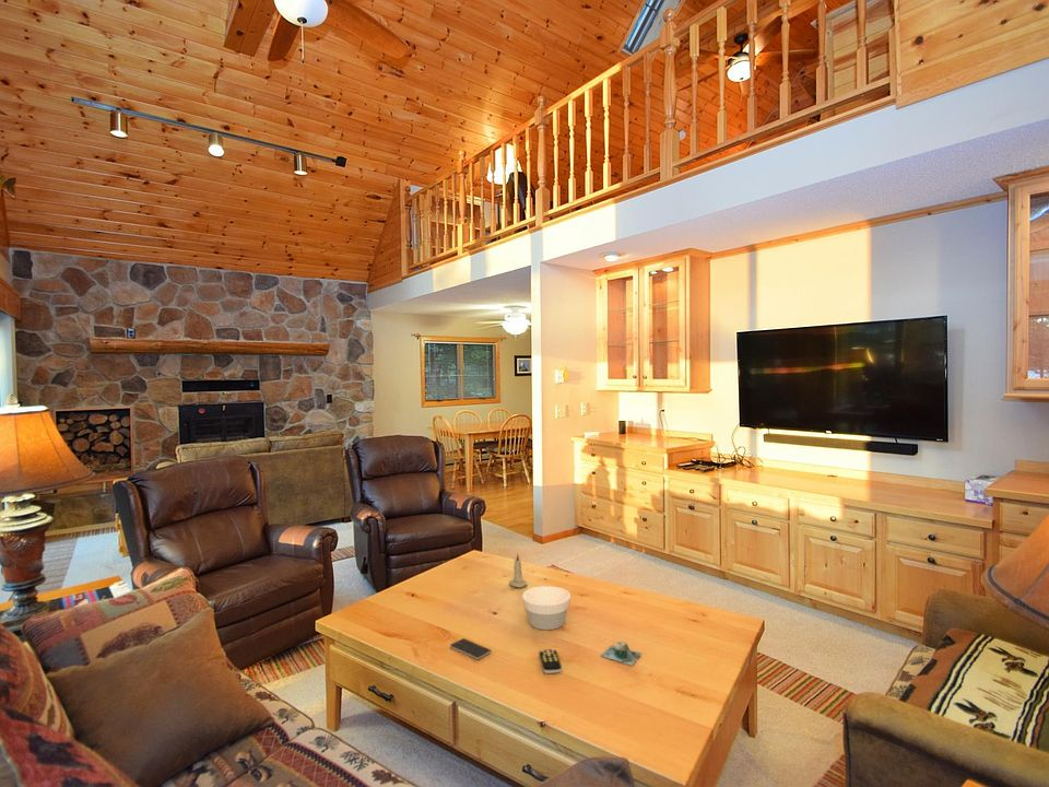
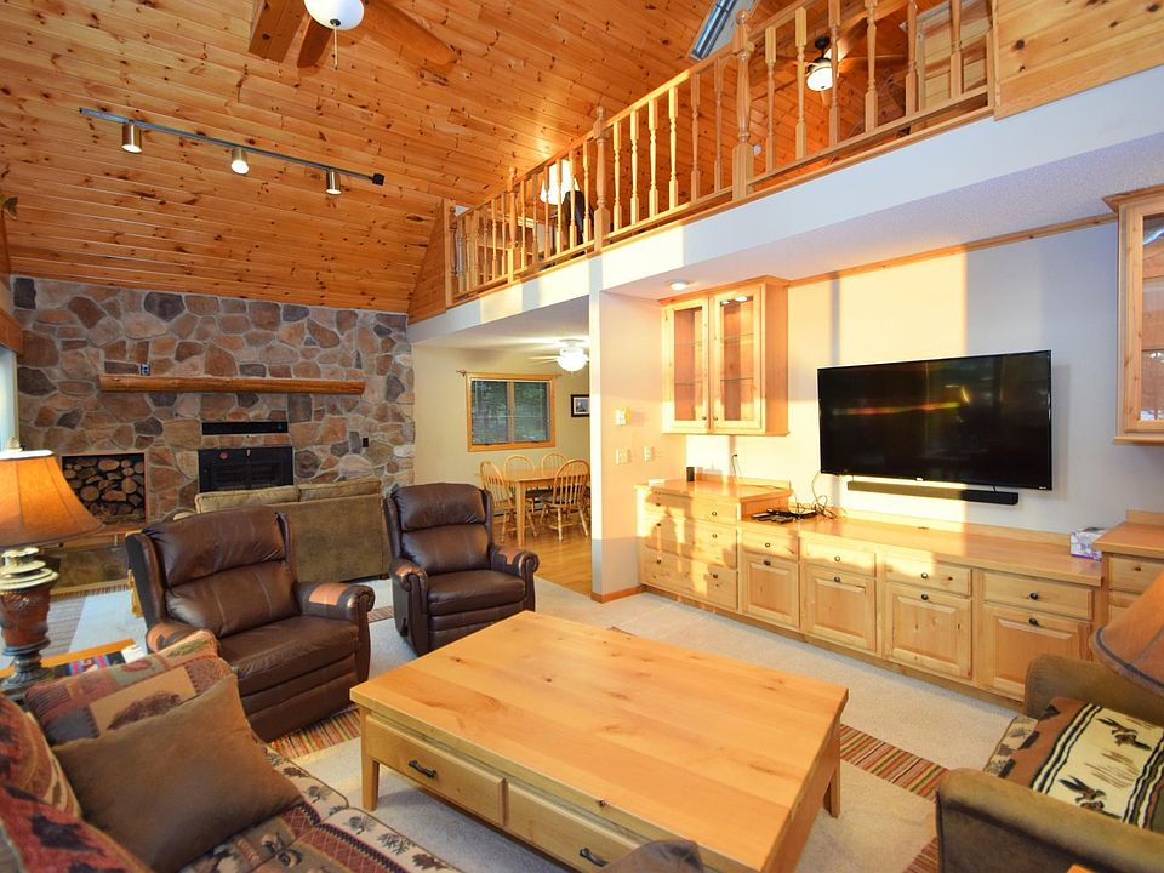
- smartphone (470, 648)
- bowl (546, 608)
- mug (621, 648)
- remote control (550, 660)
- candle (517, 568)
